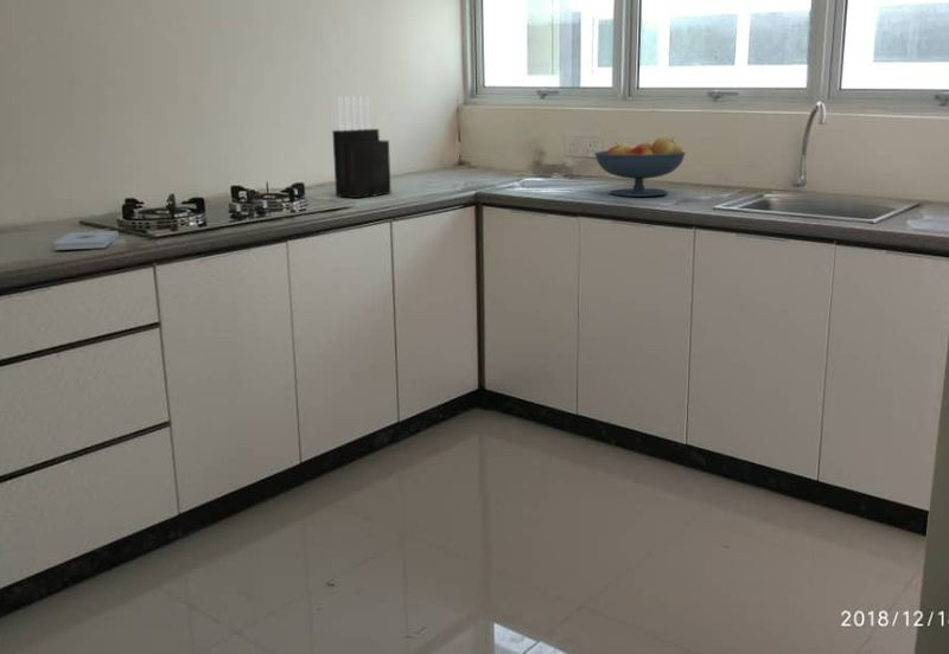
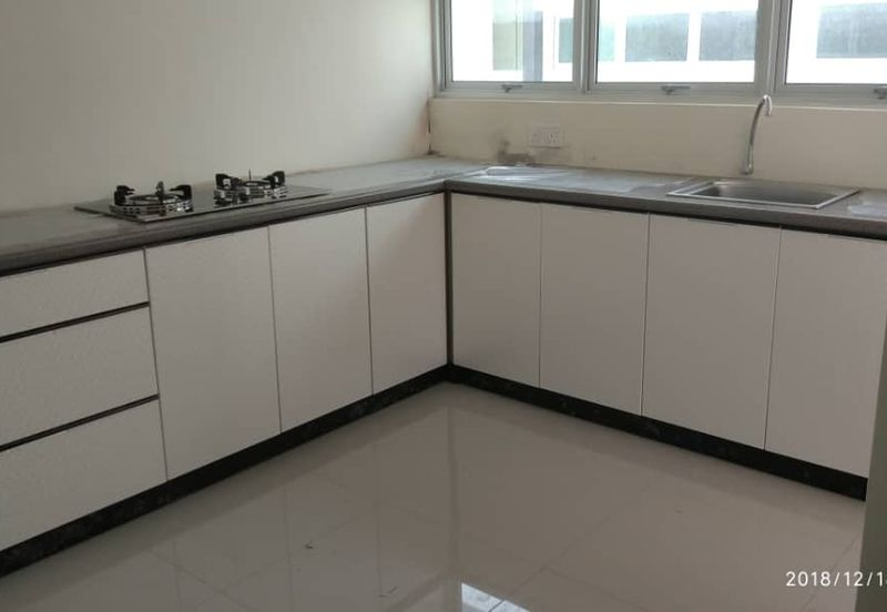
- knife block (363, 146)
- notepad (87, 239)
- fruit bowl (639, 165)
